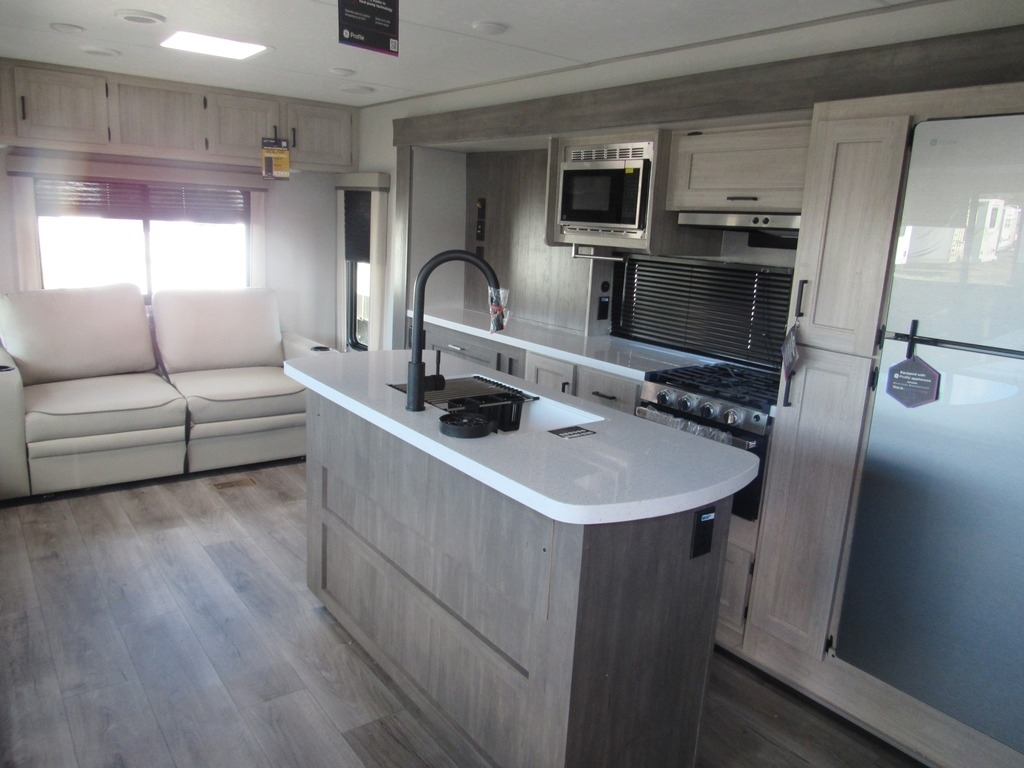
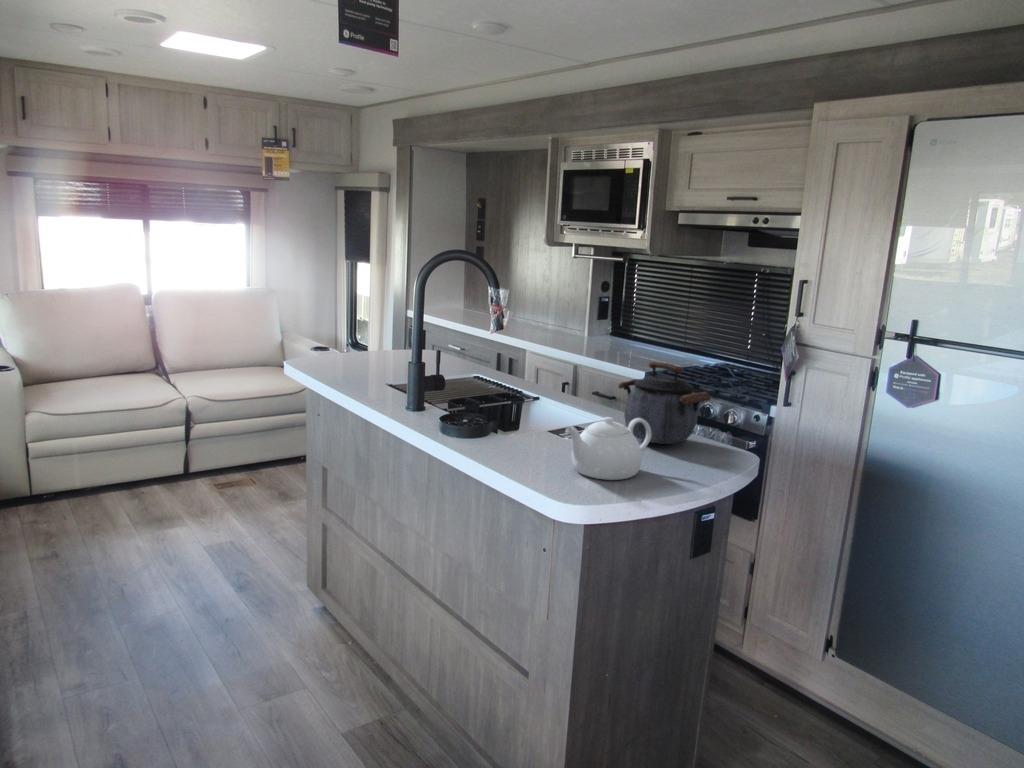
+ teapot (608, 443)
+ kettle (662, 402)
